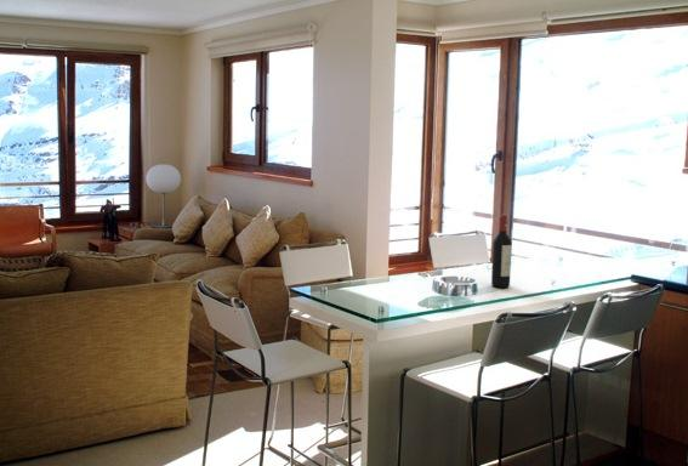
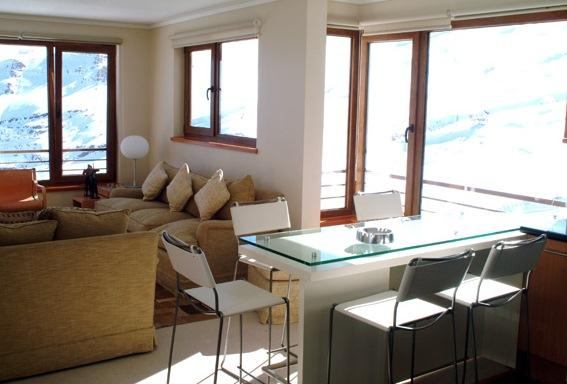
- wine bottle (501, 250)
